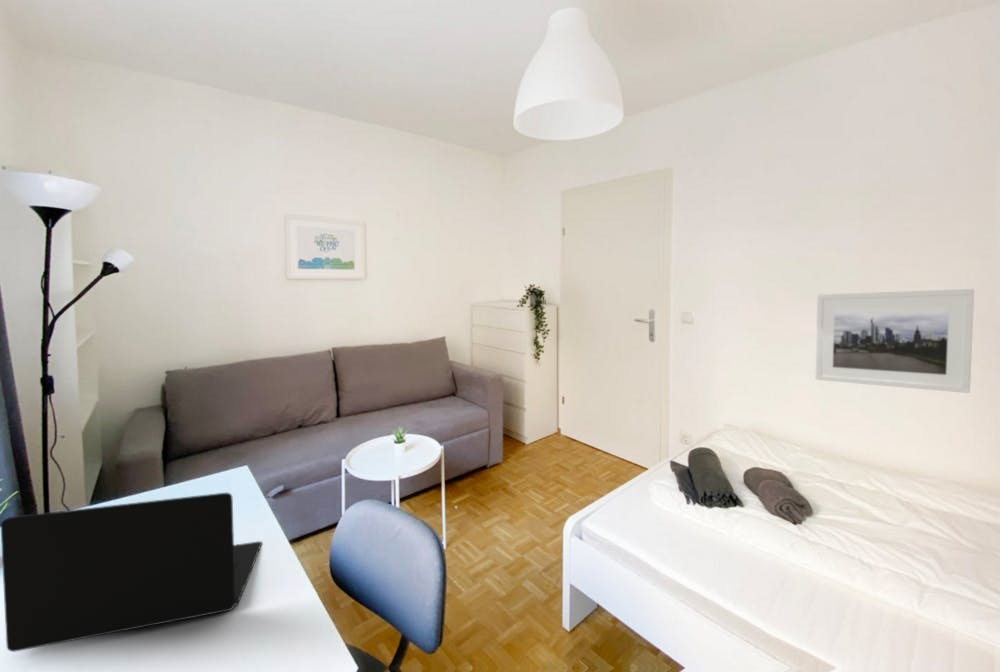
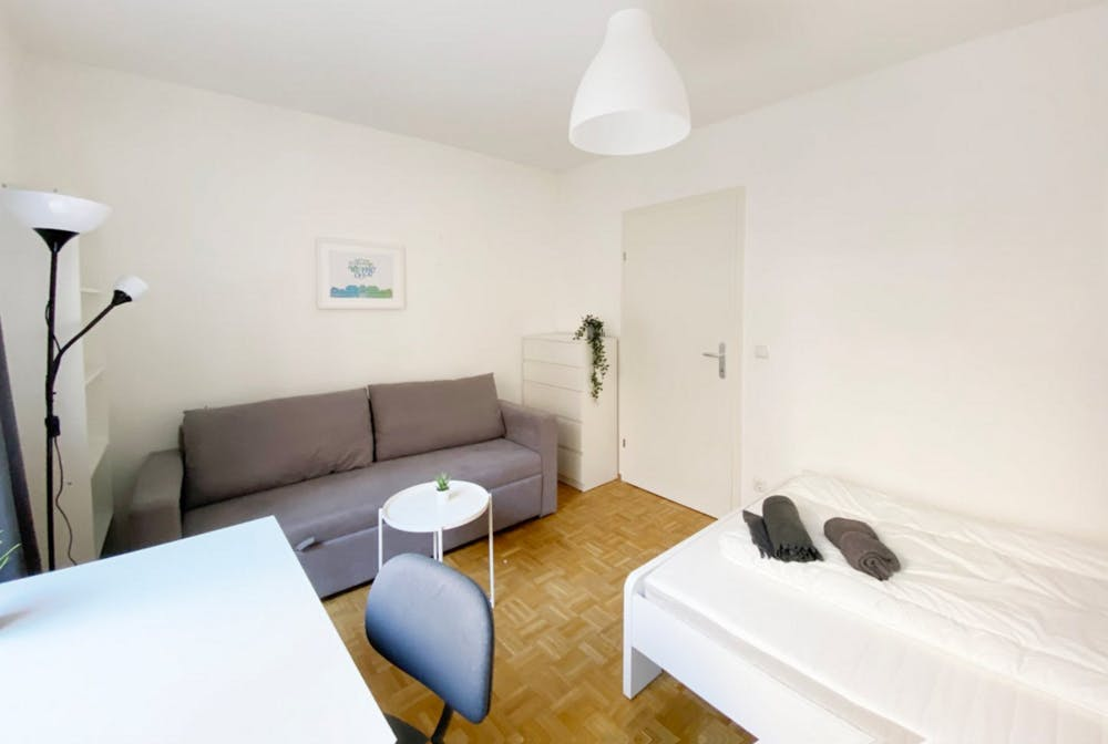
- laptop (157, 535)
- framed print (886, 339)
